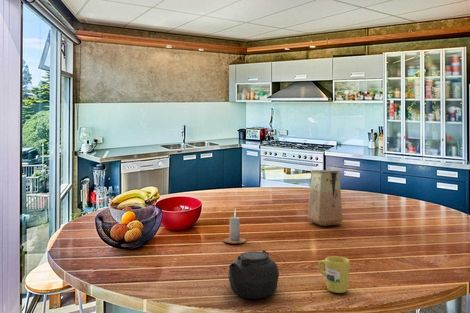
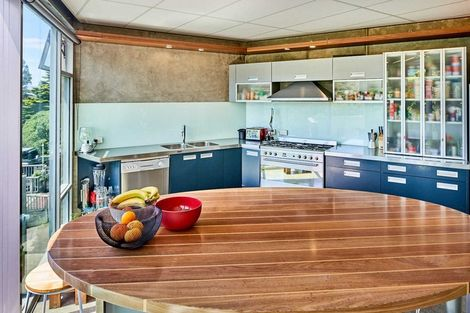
- vase (323, 196)
- candle (234, 224)
- mug (332, 272)
- teapot (250, 275)
